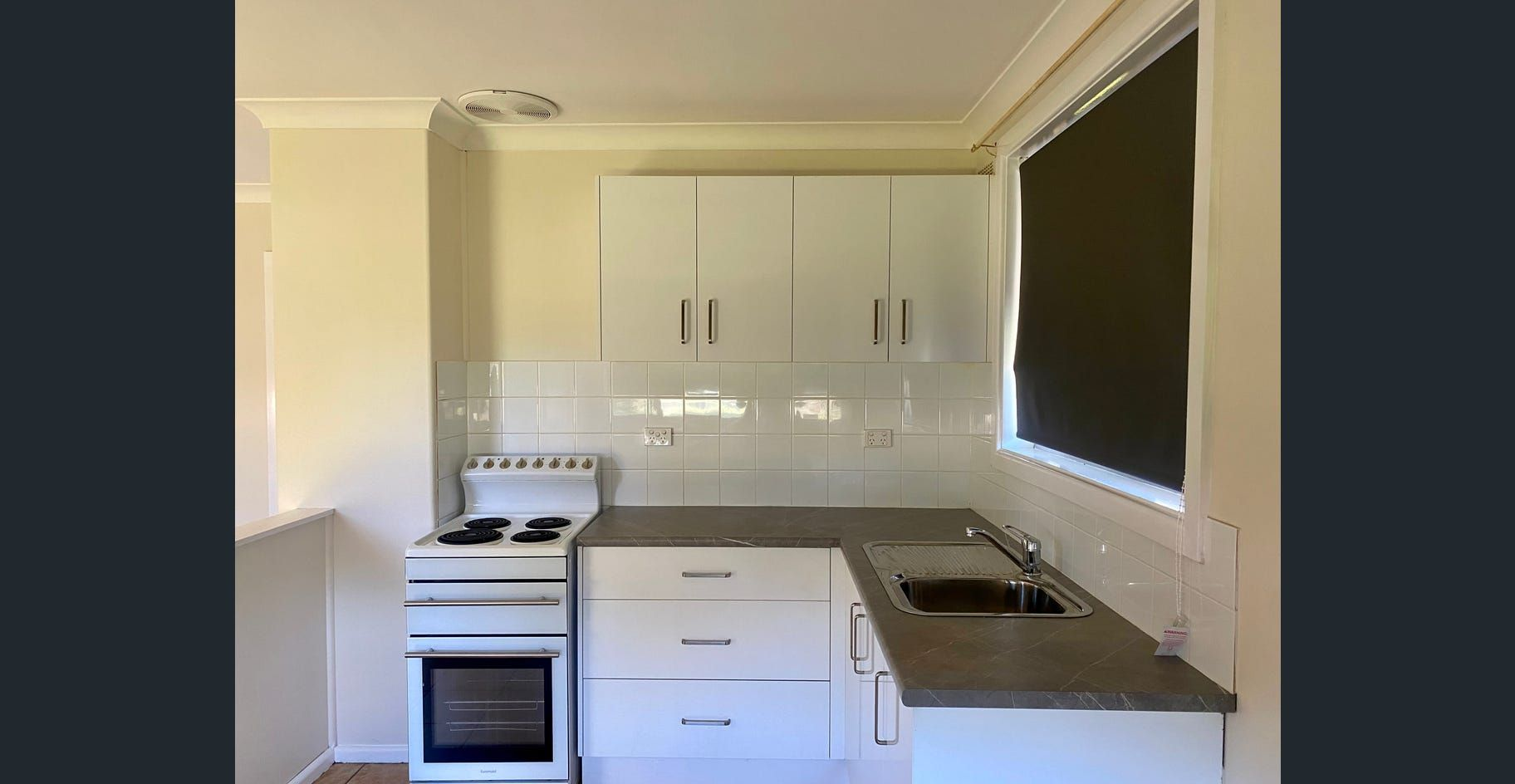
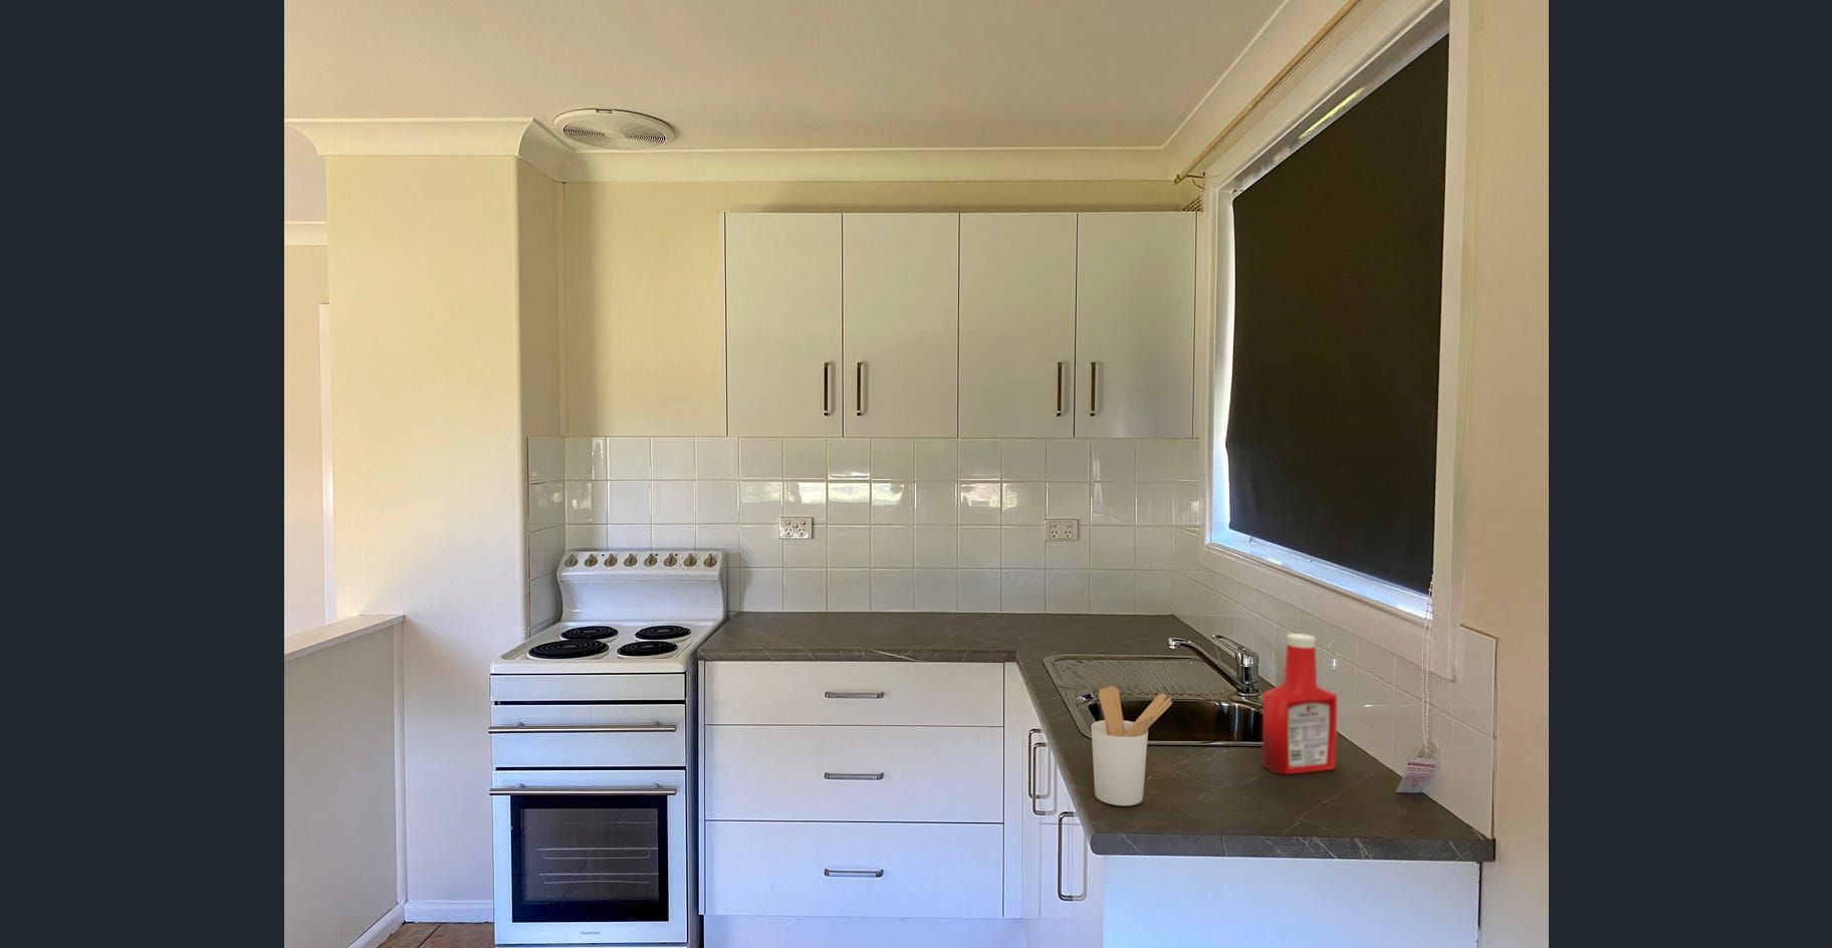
+ utensil holder (1133, 744)
+ soap bottle (1300, 701)
